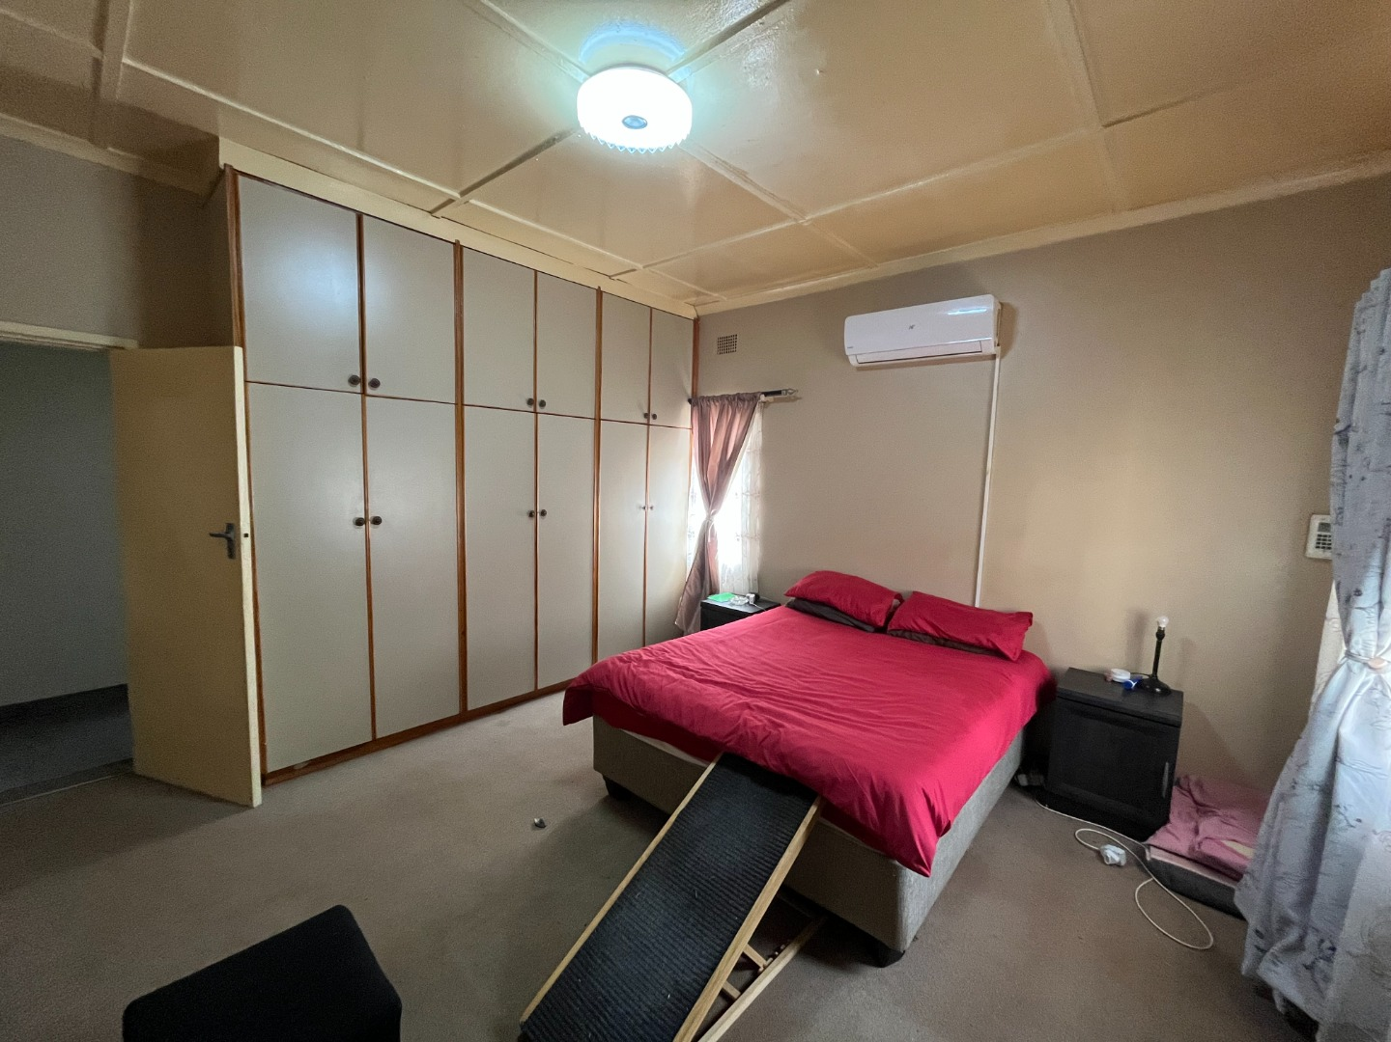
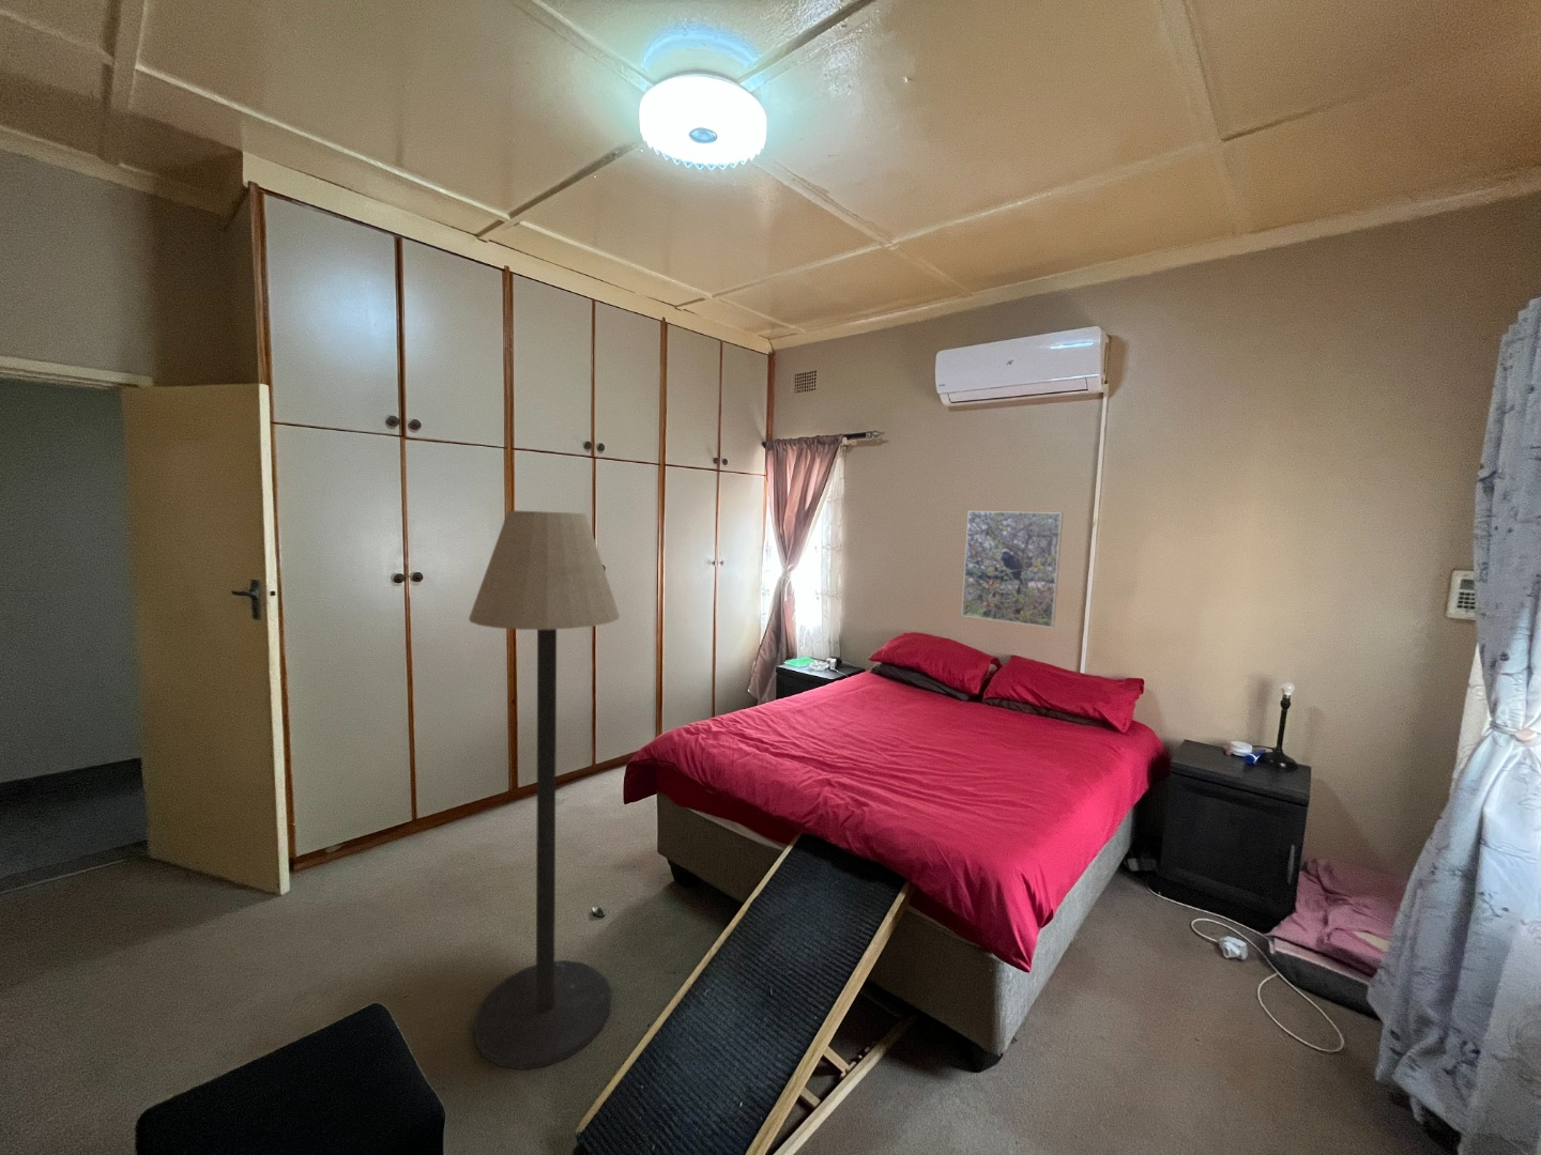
+ floor lamp (546, 772)
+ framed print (1010, 567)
